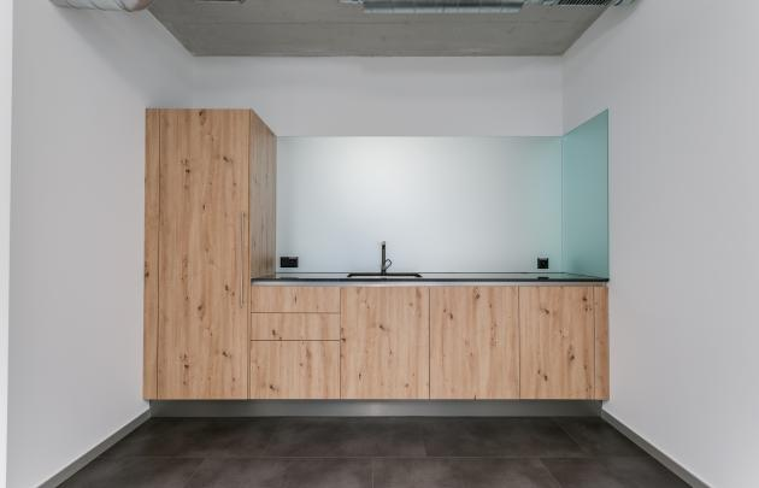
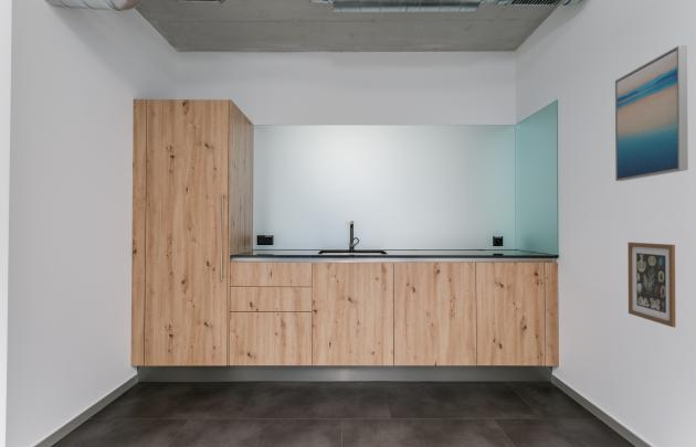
+ wall art (647, 120)
+ wall art (650, 281)
